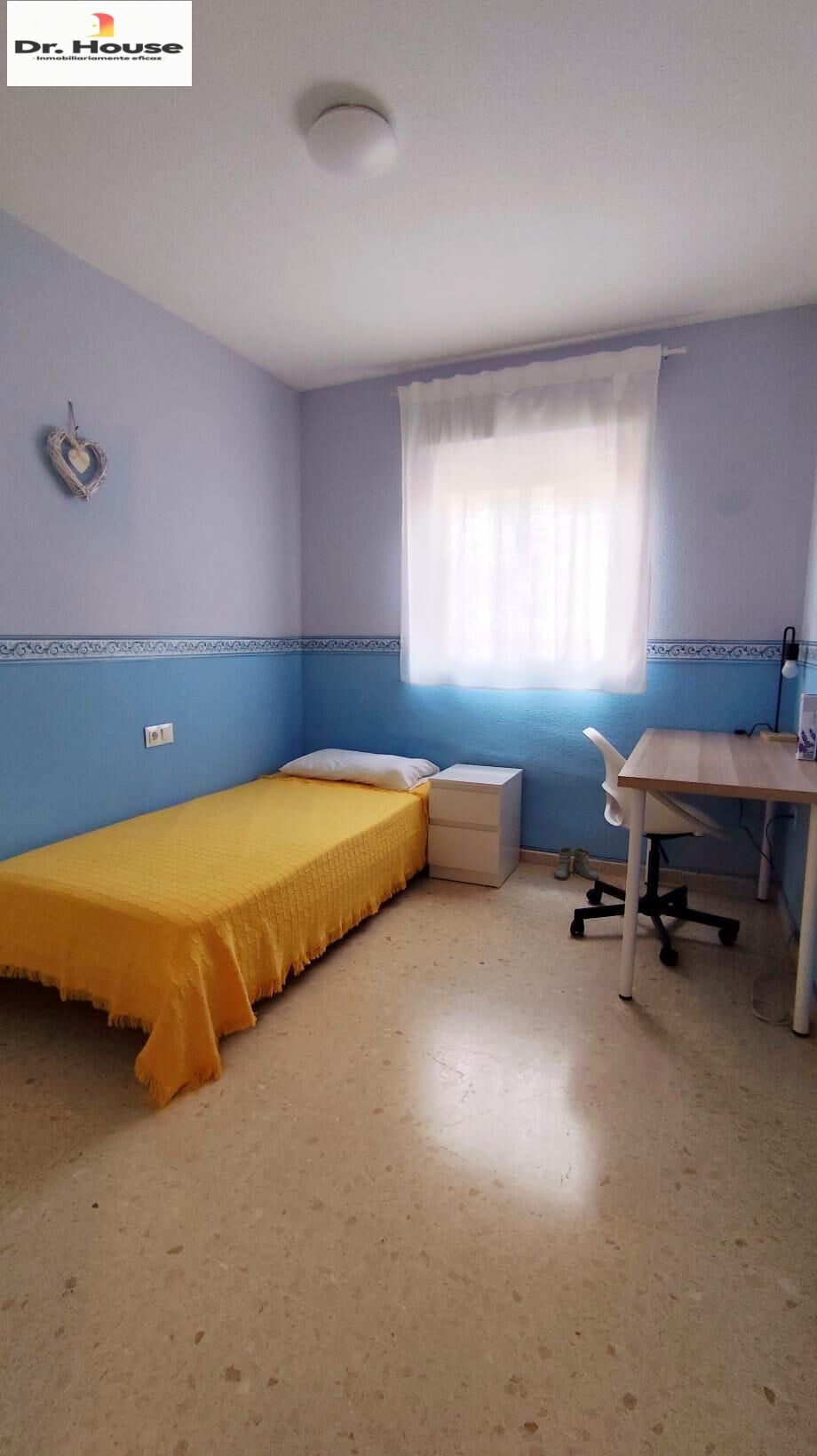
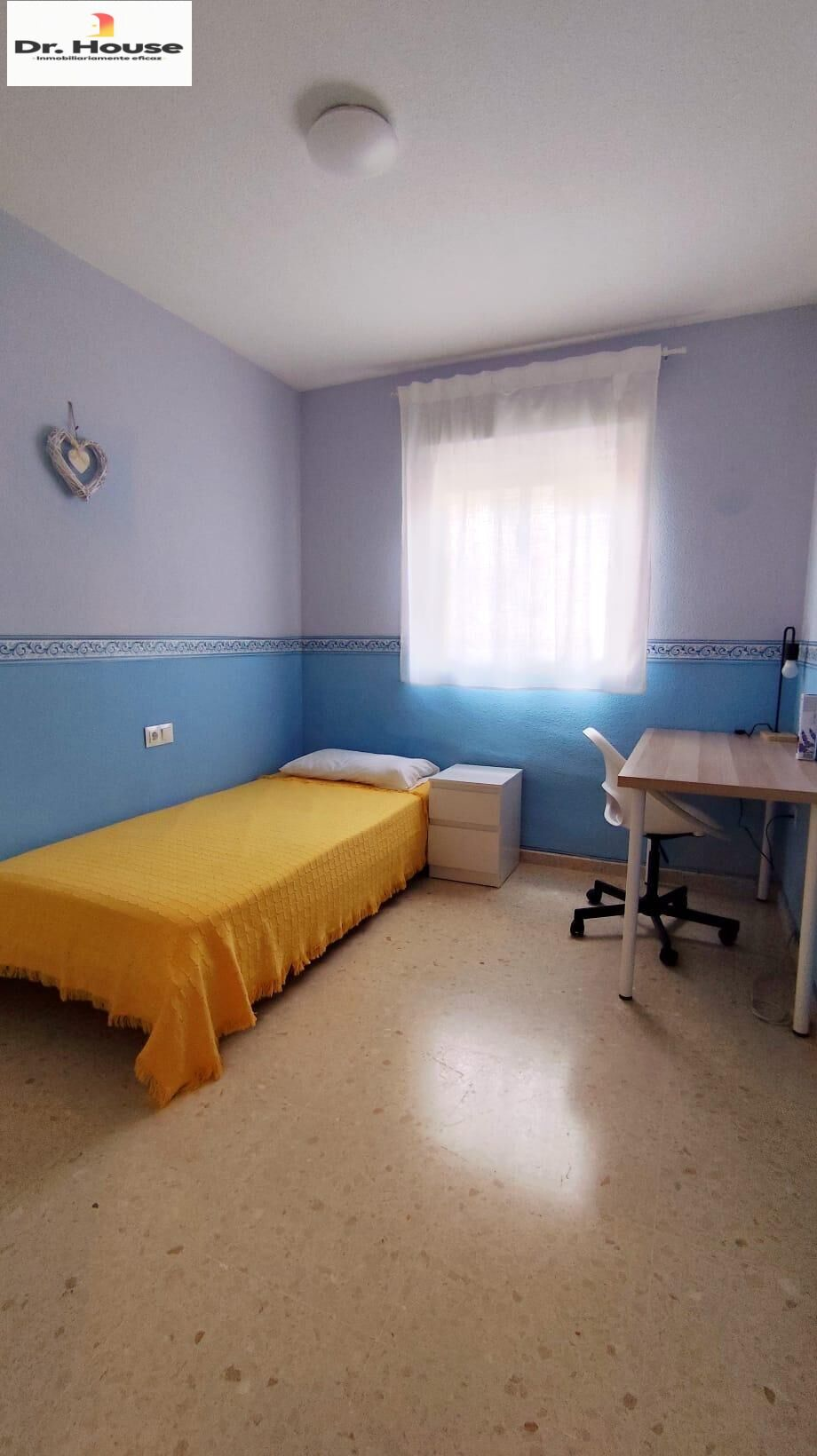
- boots (573, 863)
